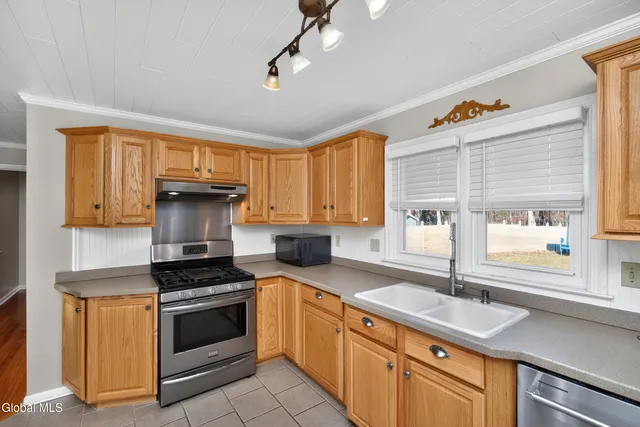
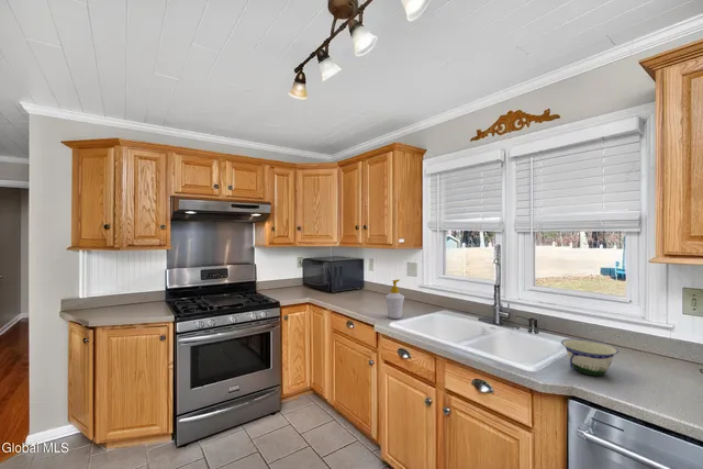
+ soap bottle (394, 299)
+ bowl (588, 358)
